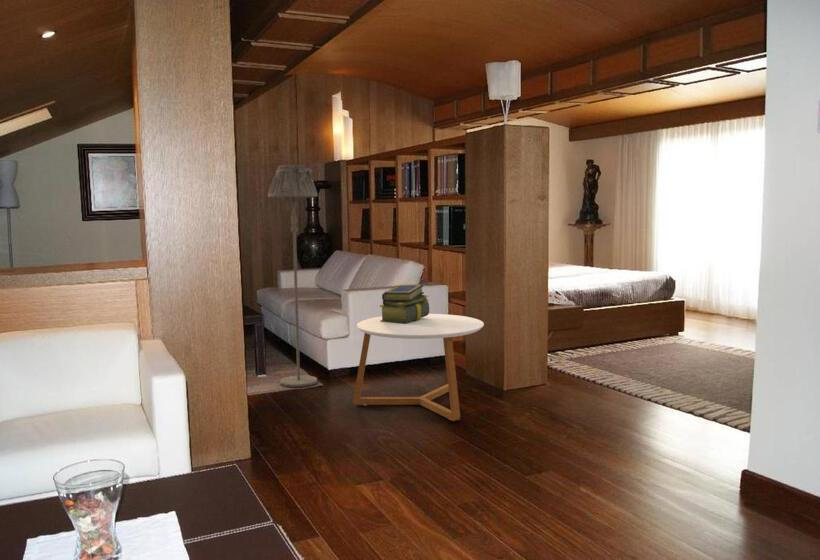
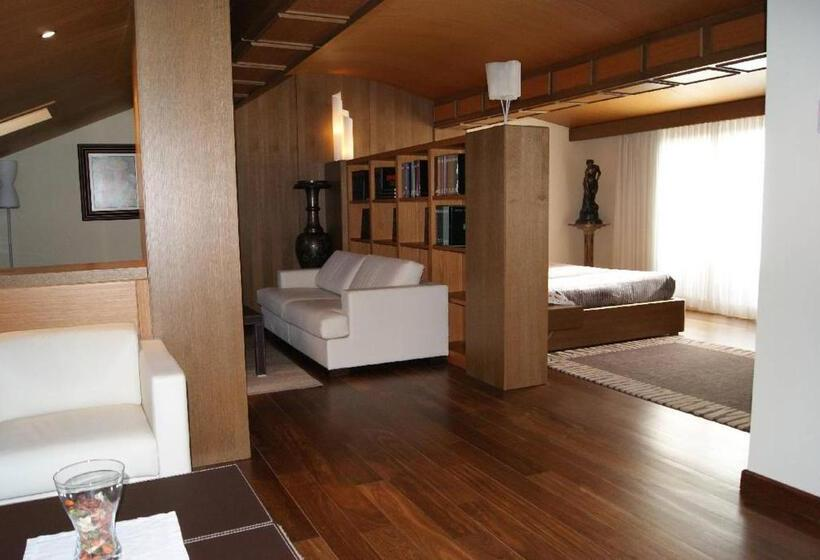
- coffee table (445, 360)
- floor lamp (295, 275)
- stack of books (404, 303)
